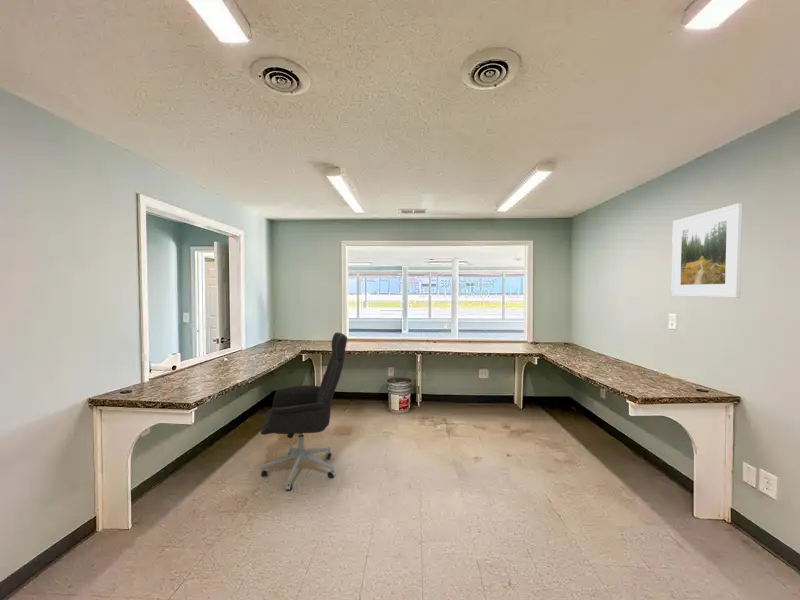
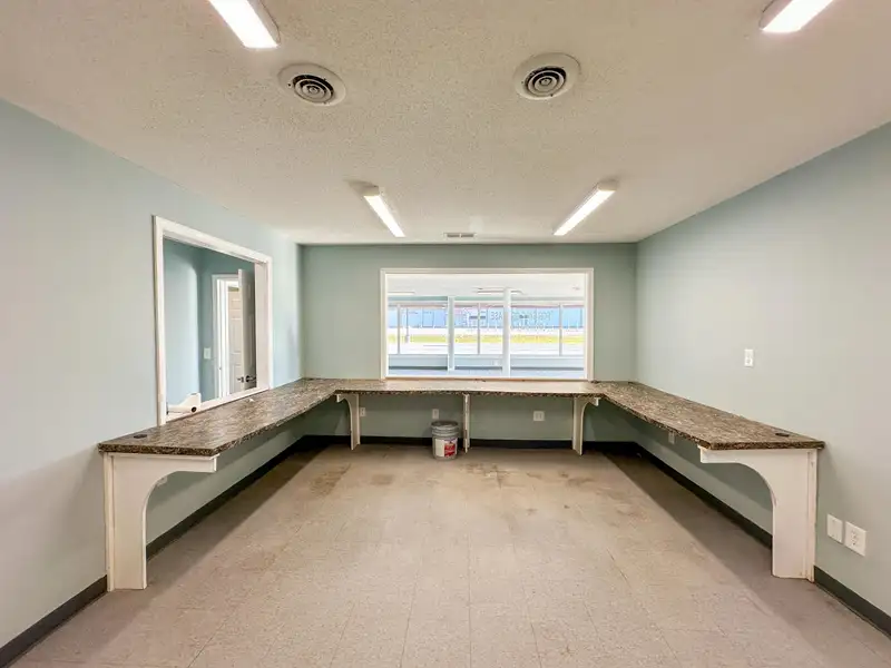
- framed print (702, 255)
- office chair (305, 403)
